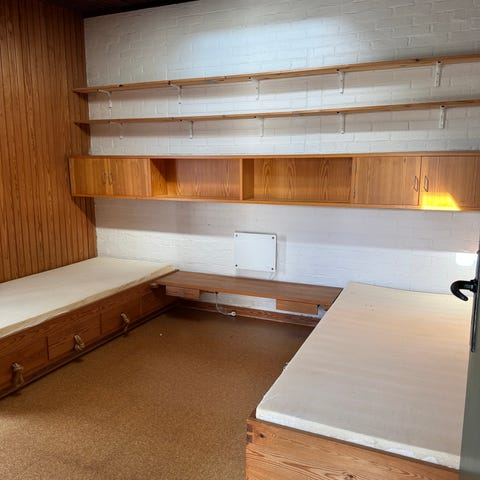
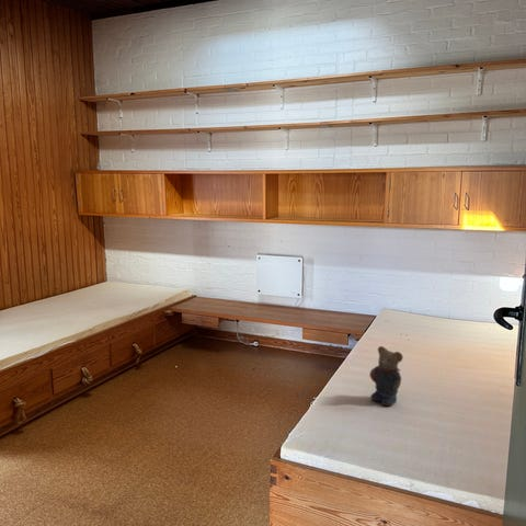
+ teddy bear (386, 374)
